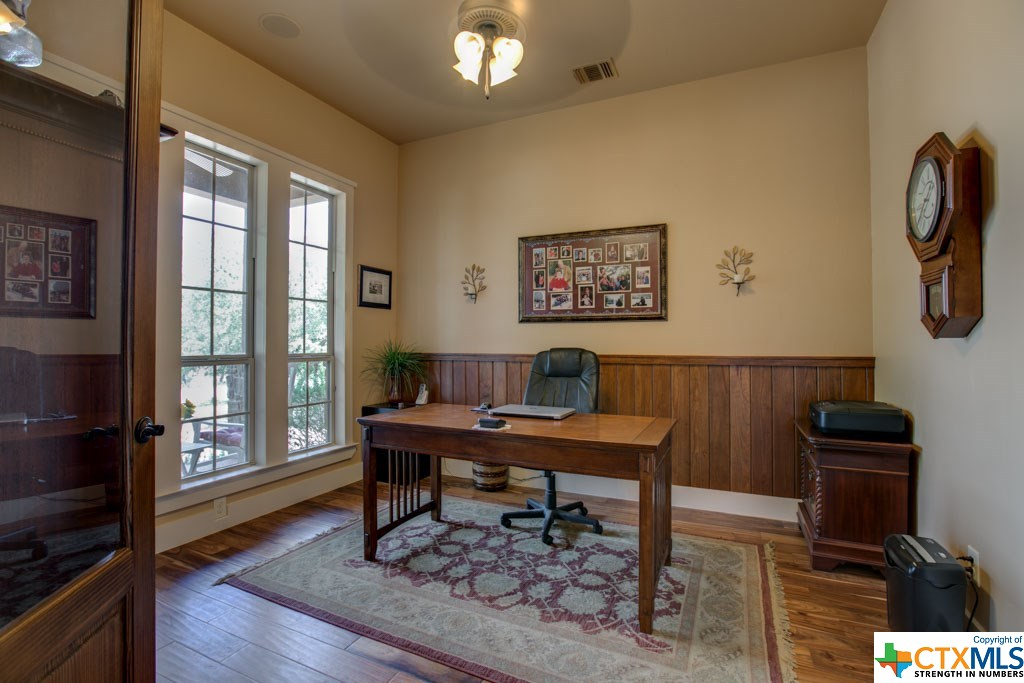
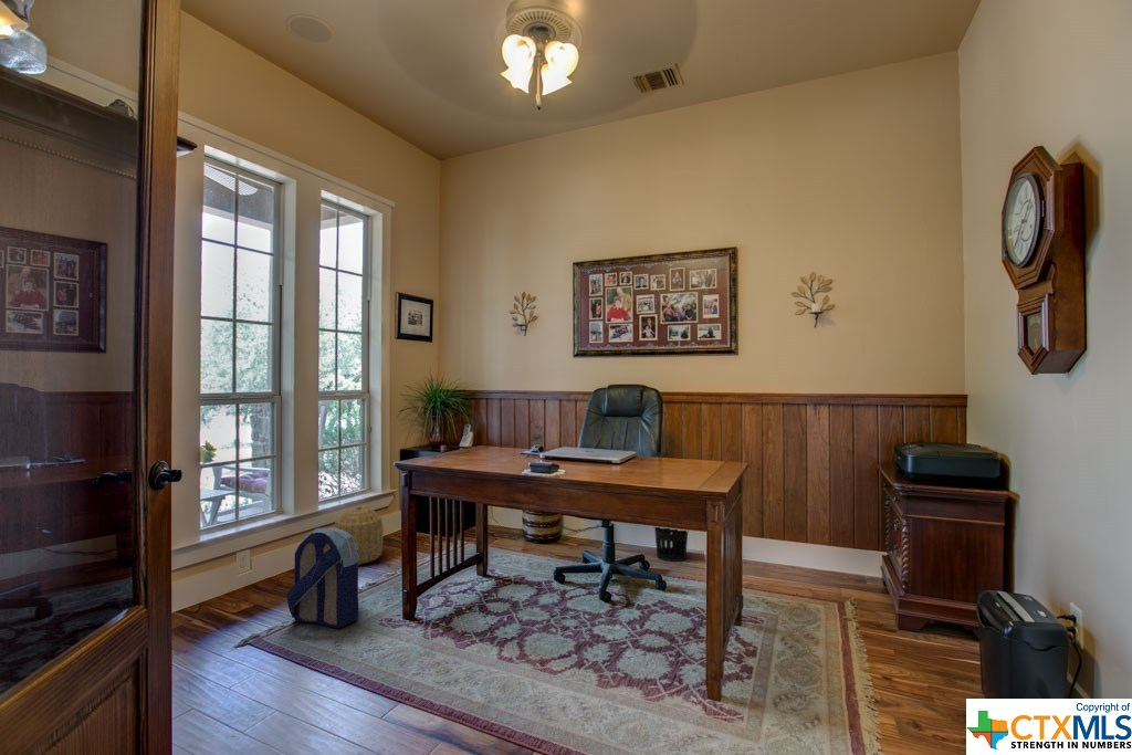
+ backpack (325, 573)
+ basket (358, 533)
+ wastebasket (671, 534)
